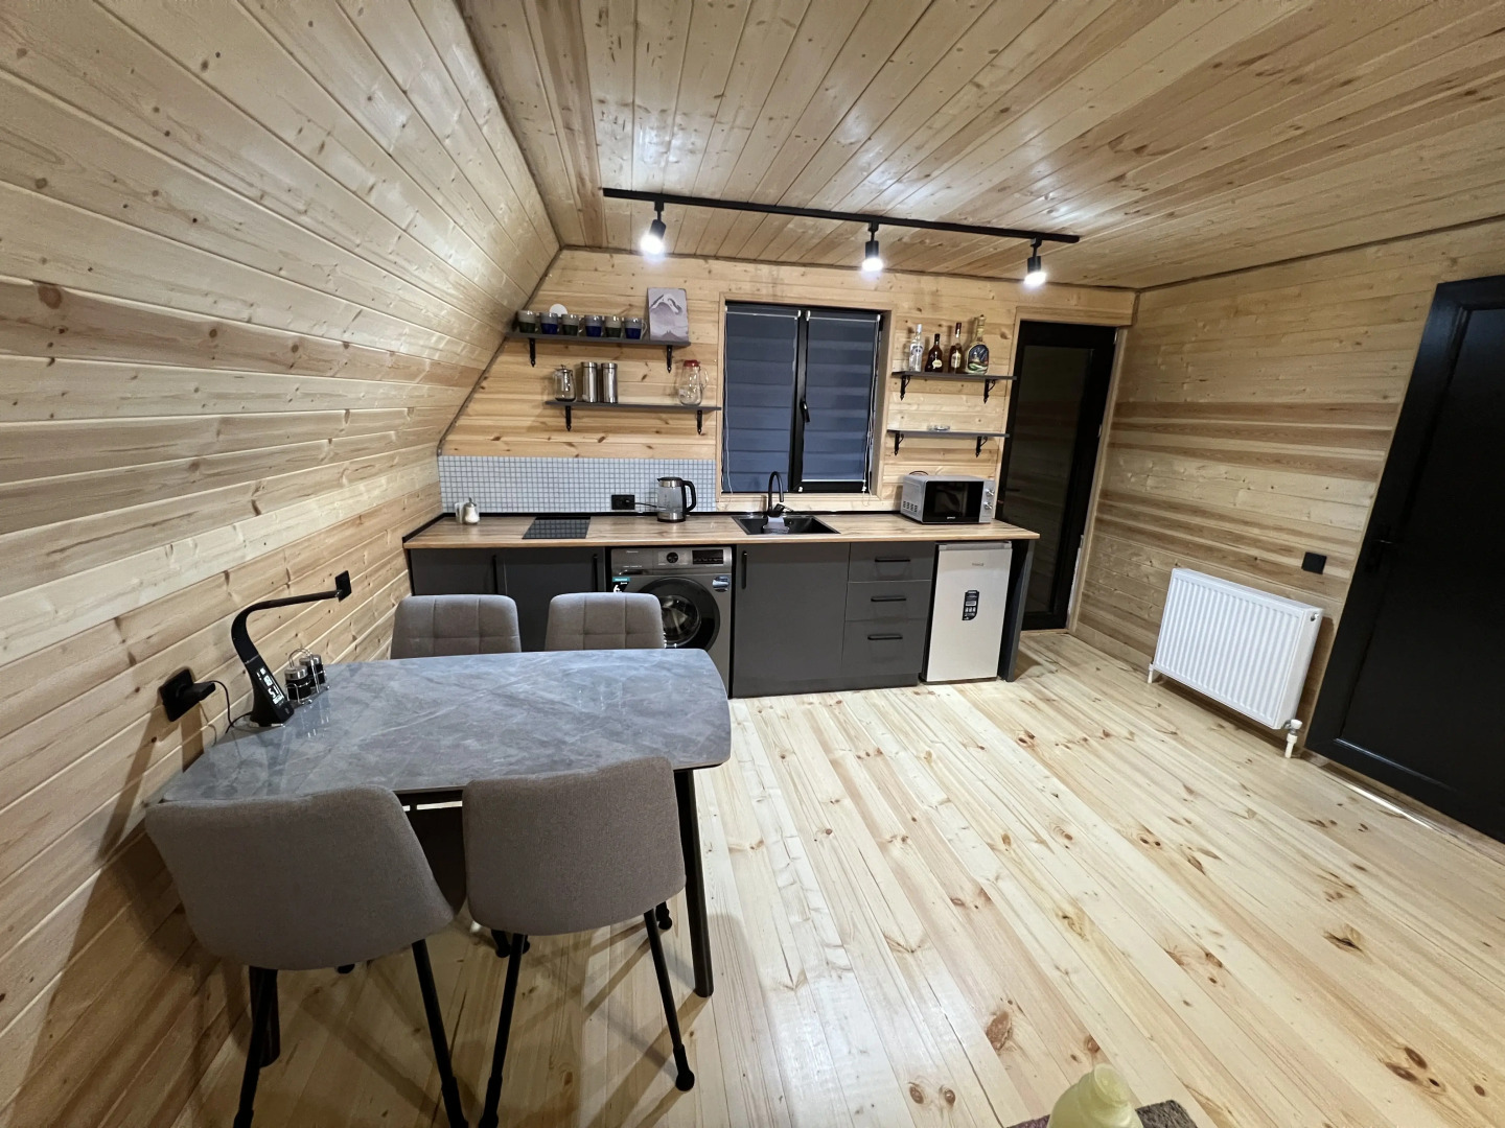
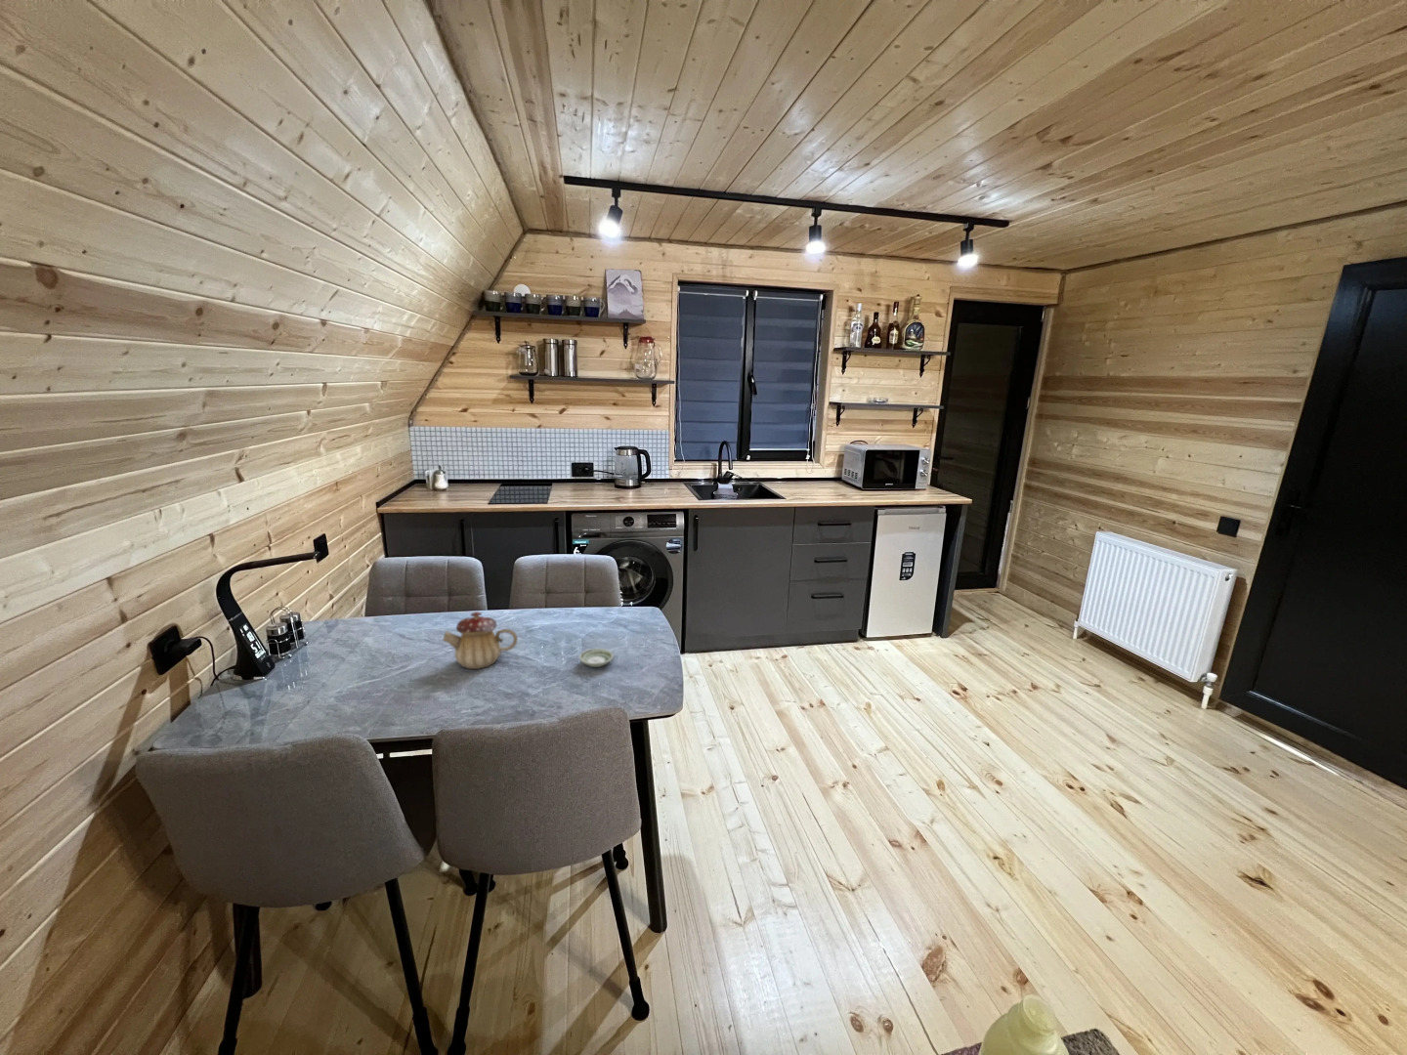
+ saucer (596, 658)
+ teapot (481, 636)
